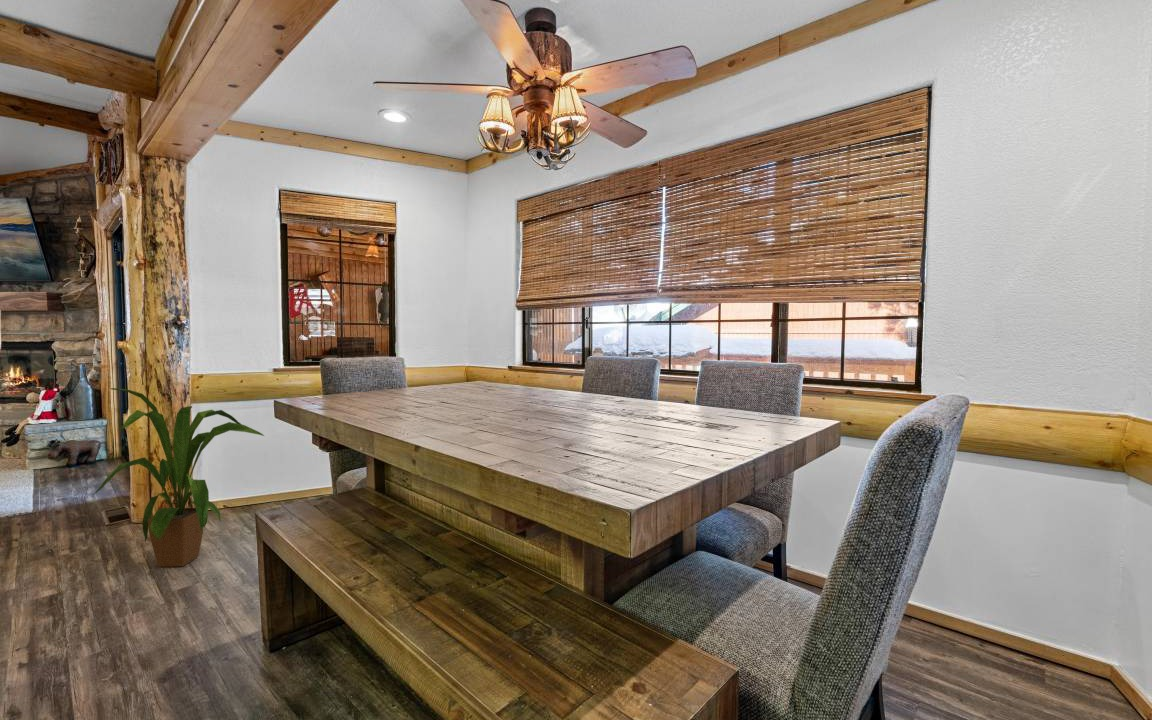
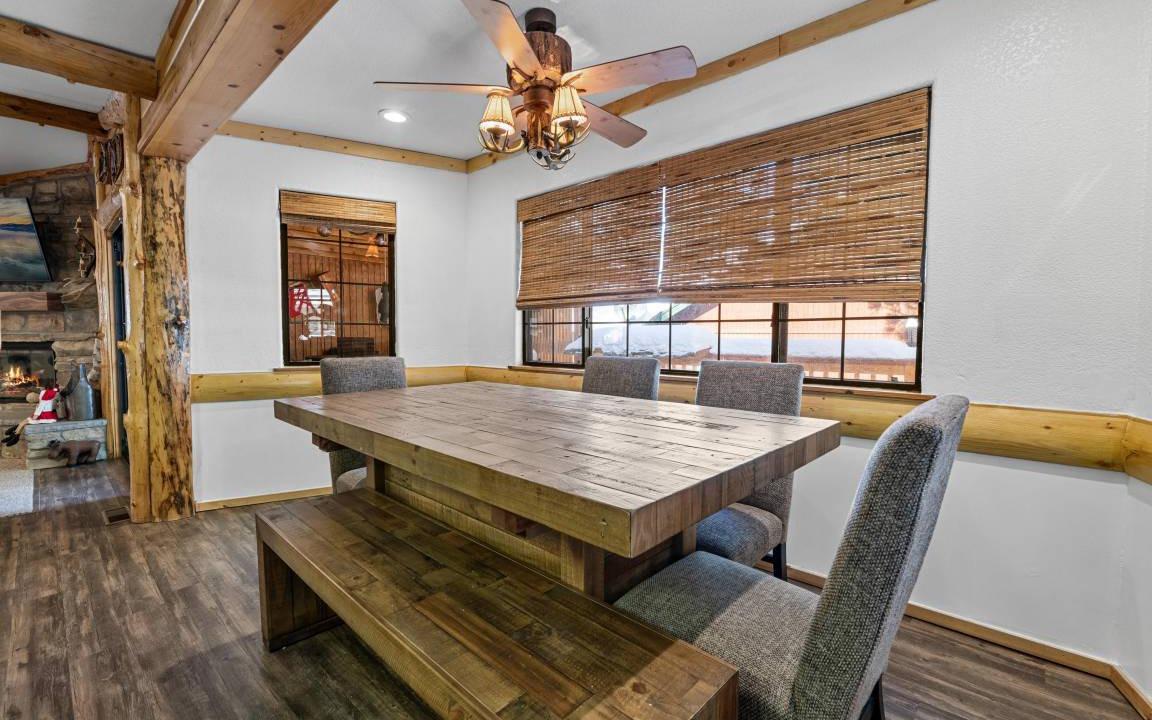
- house plant (190, 475)
